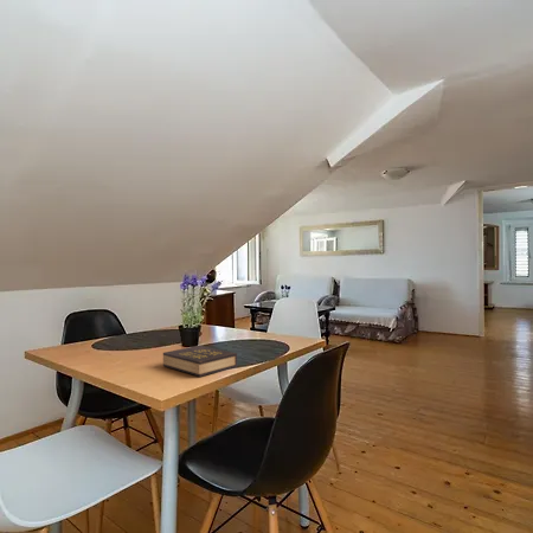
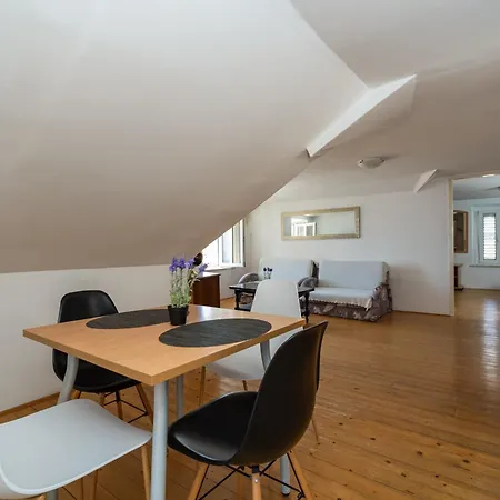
- hardback book (199, 359)
